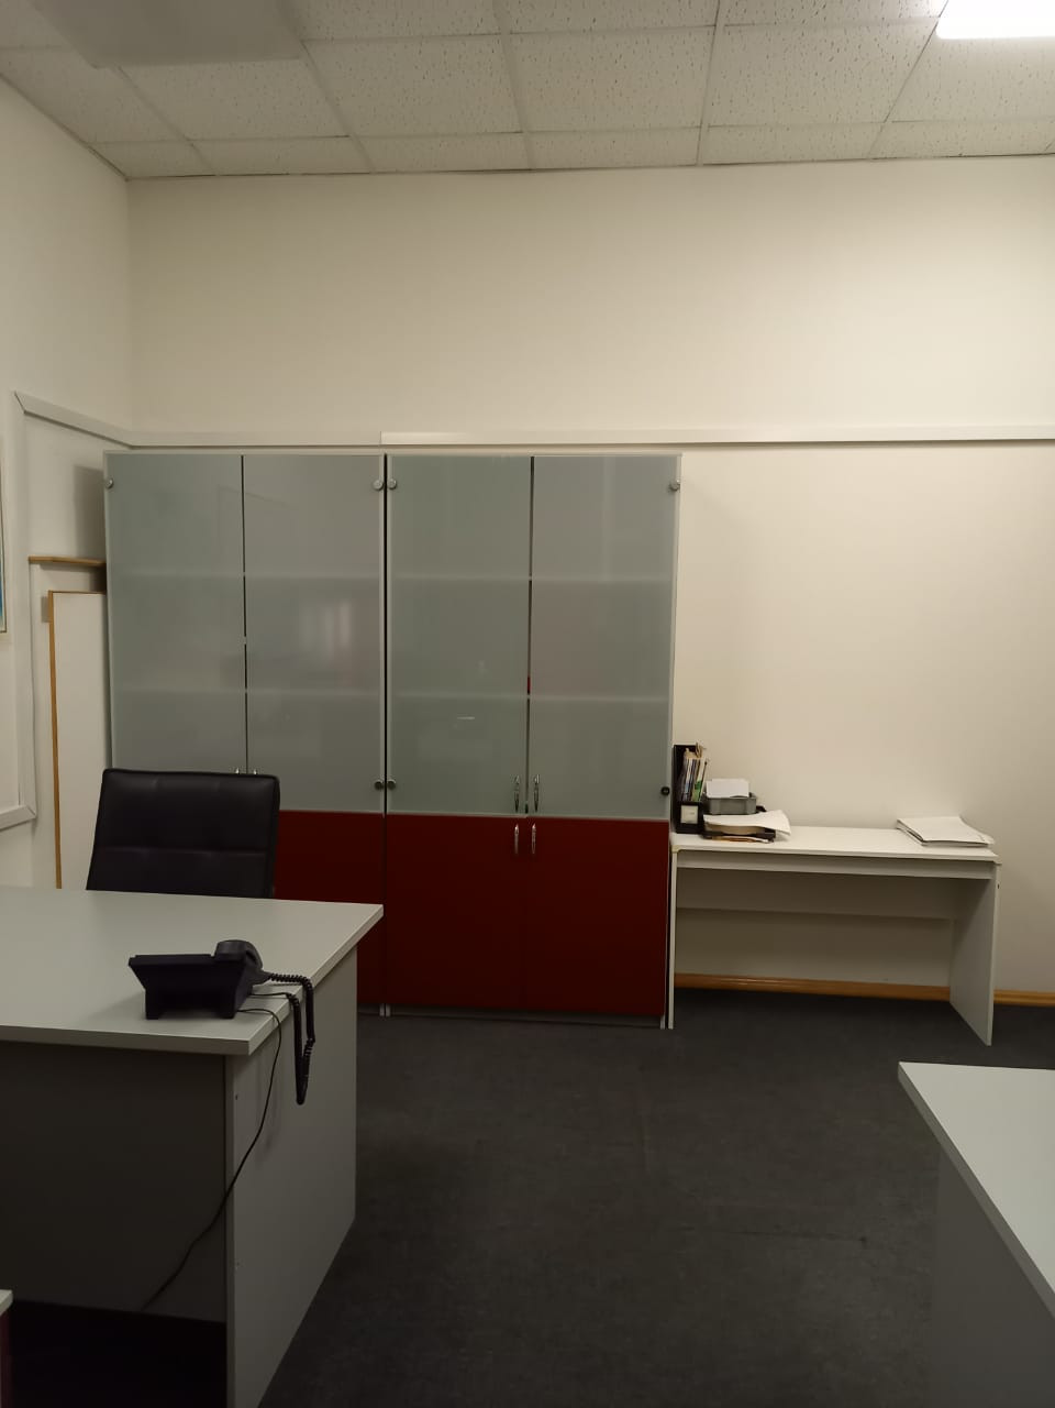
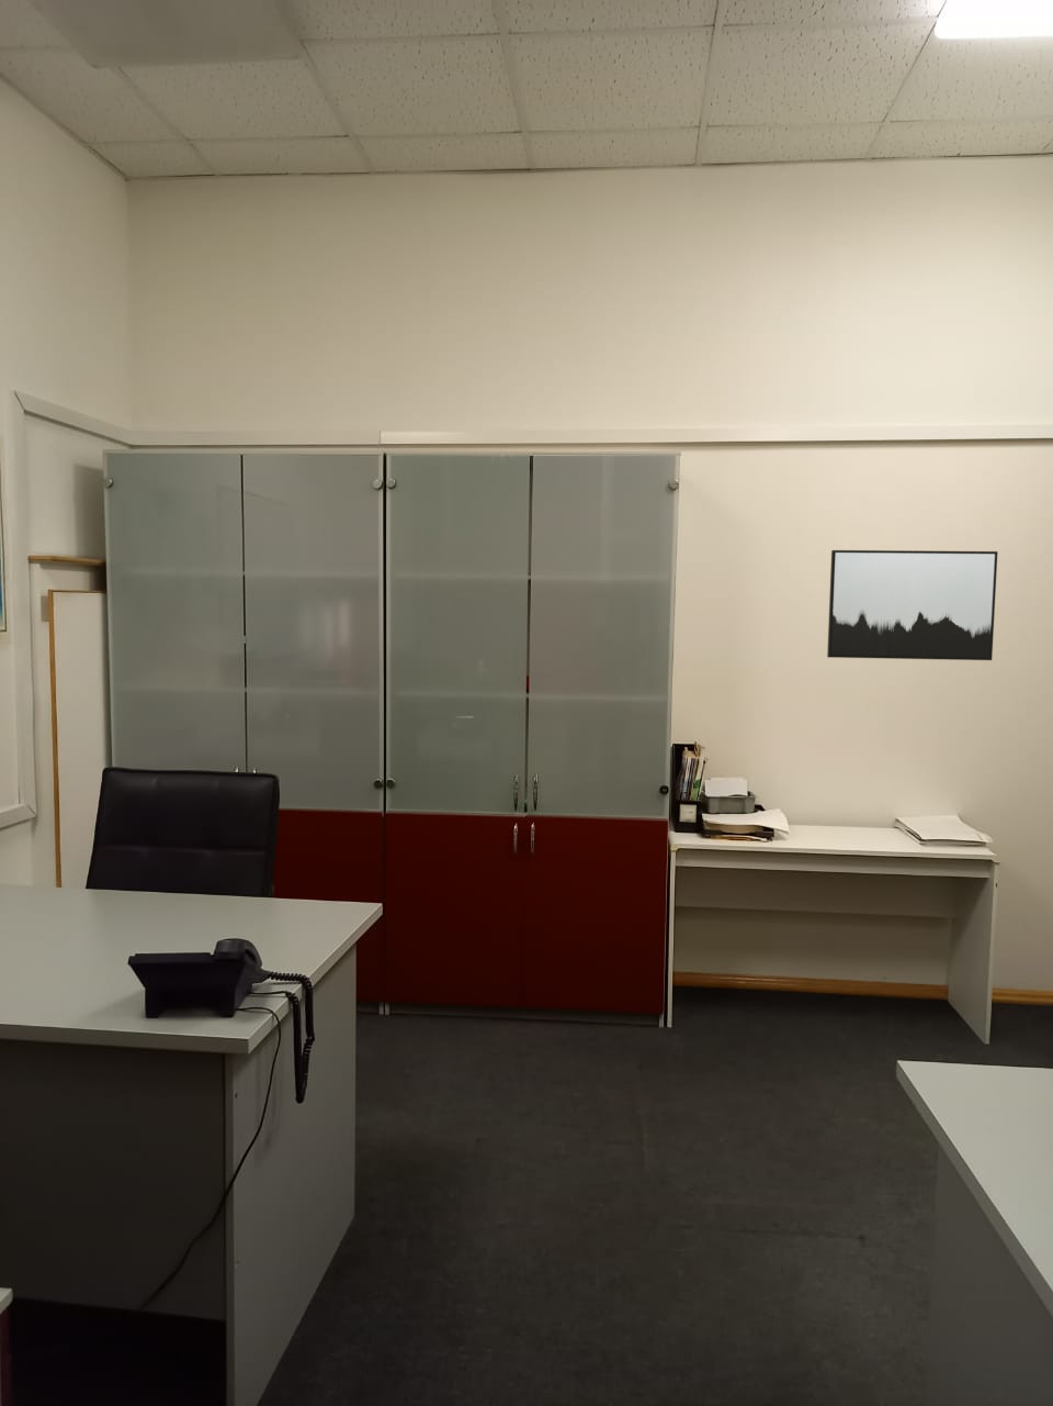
+ wall art (910, 604)
